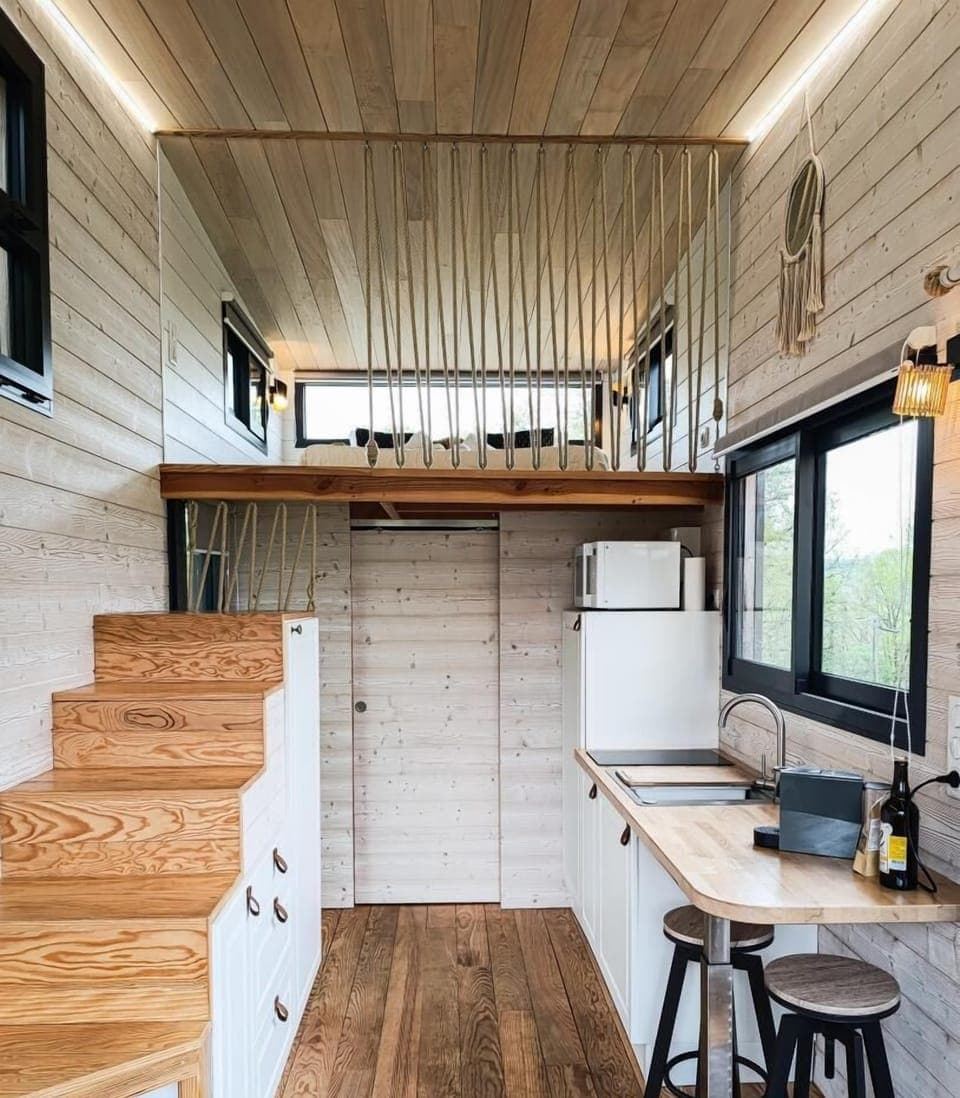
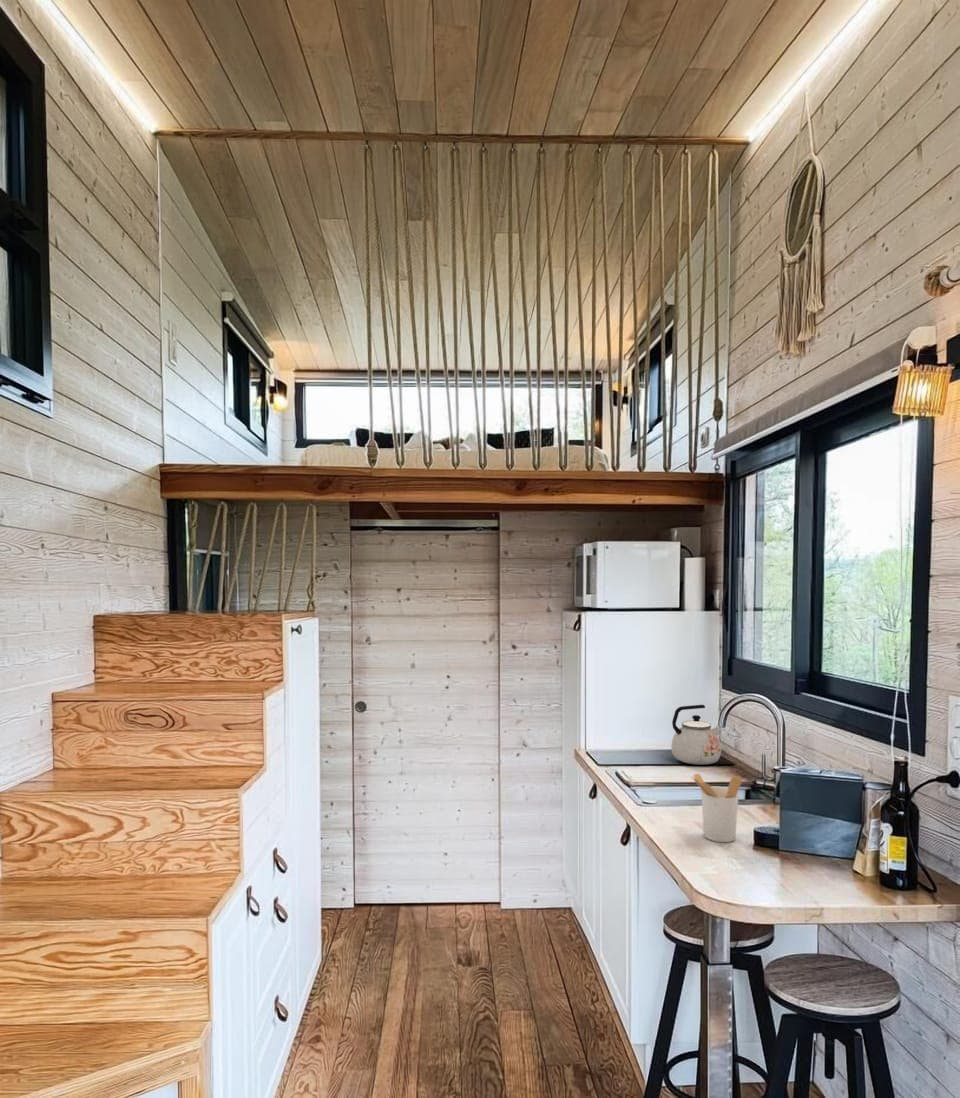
+ kettle (696, 732)
+ utensil holder (713, 805)
